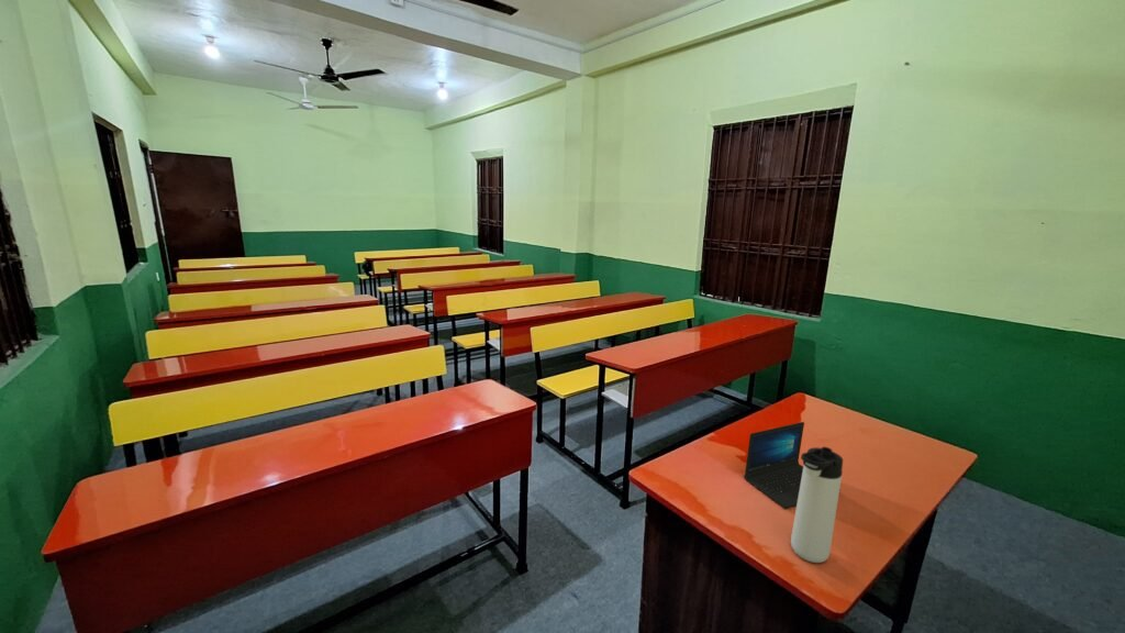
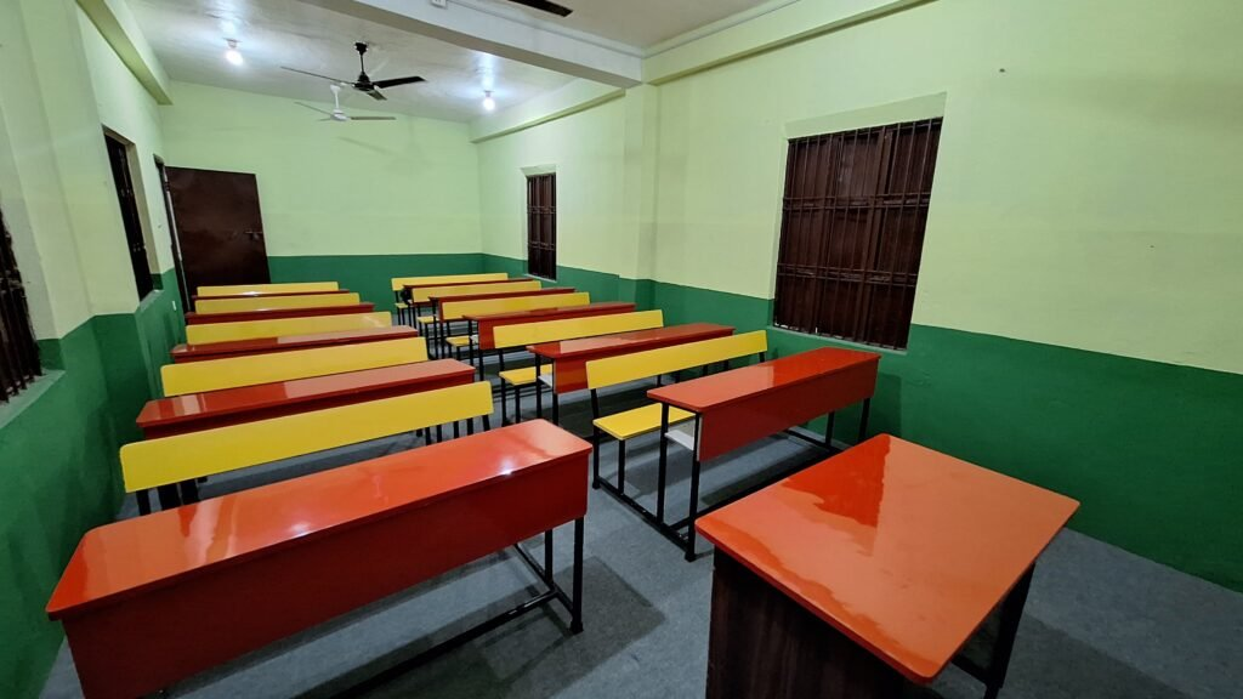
- laptop (793, 462)
- thermos bottle (813, 504)
